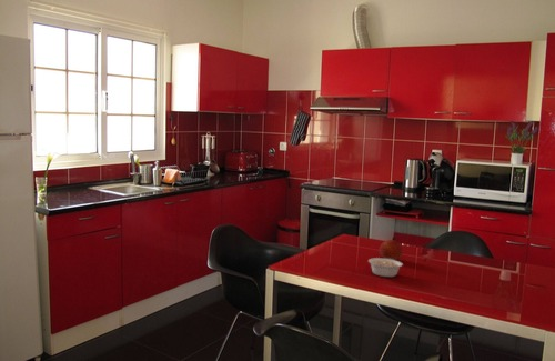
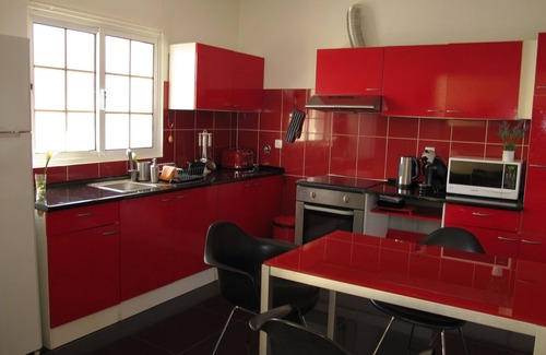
- legume (385, 267)
- fruit (391, 250)
